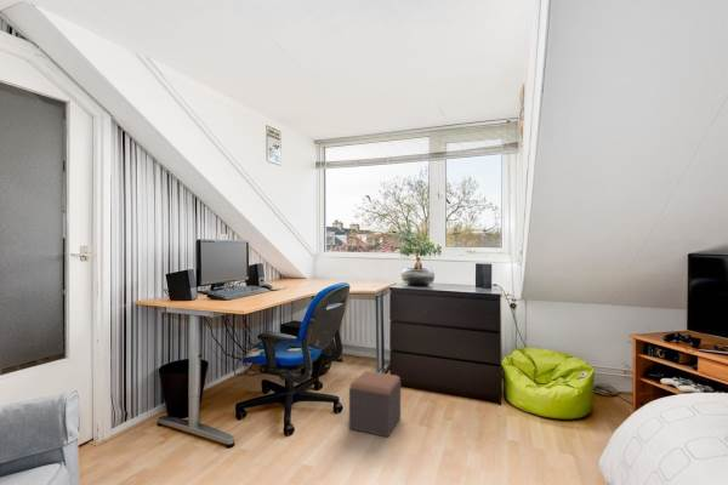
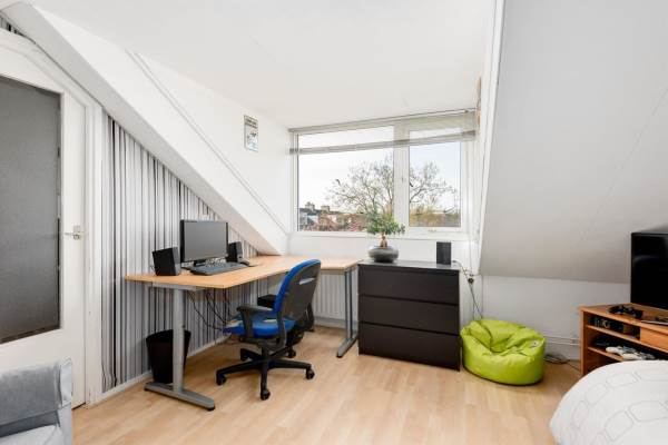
- footstool (375, 400)
